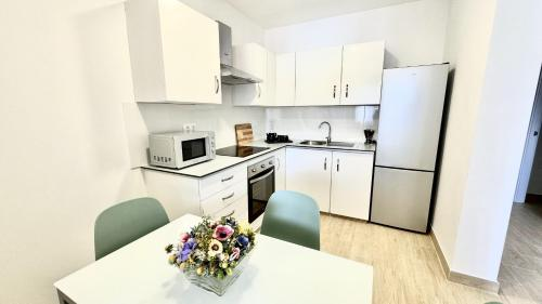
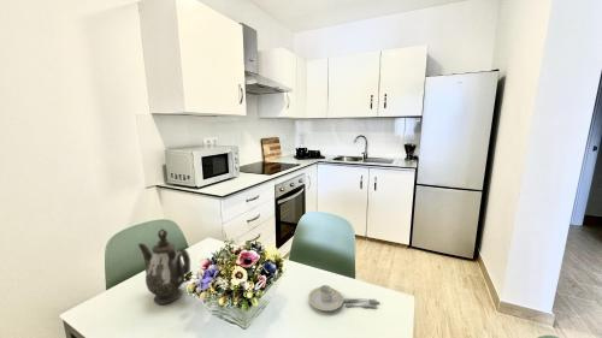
+ teapot (163, 263)
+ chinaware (342, 297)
